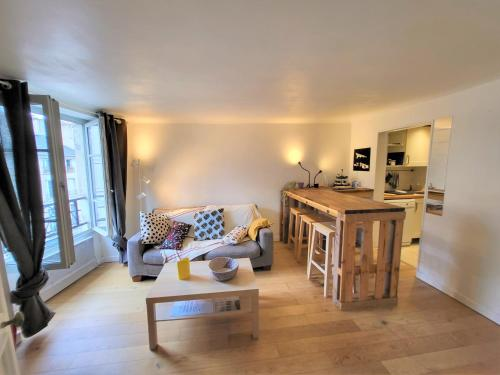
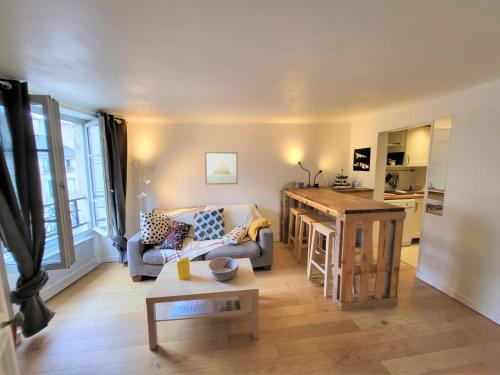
+ wall art (221, 168)
